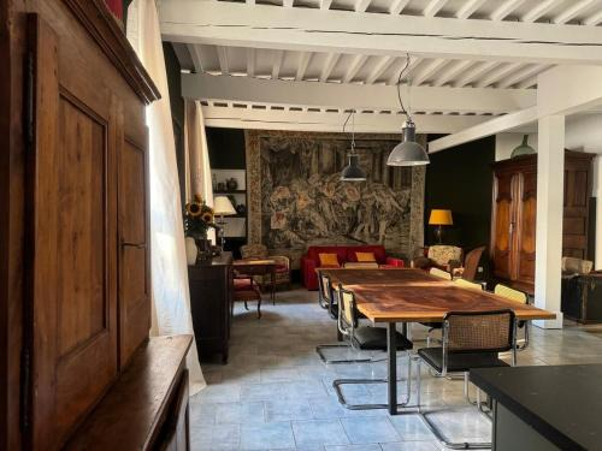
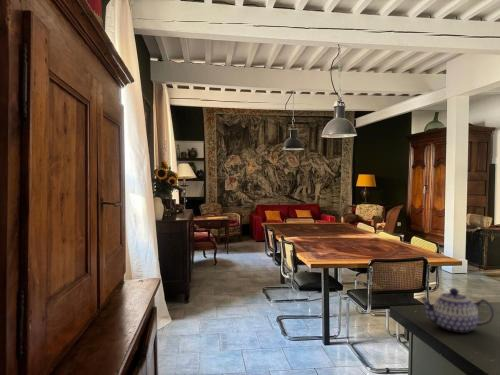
+ teapot (455, 307)
